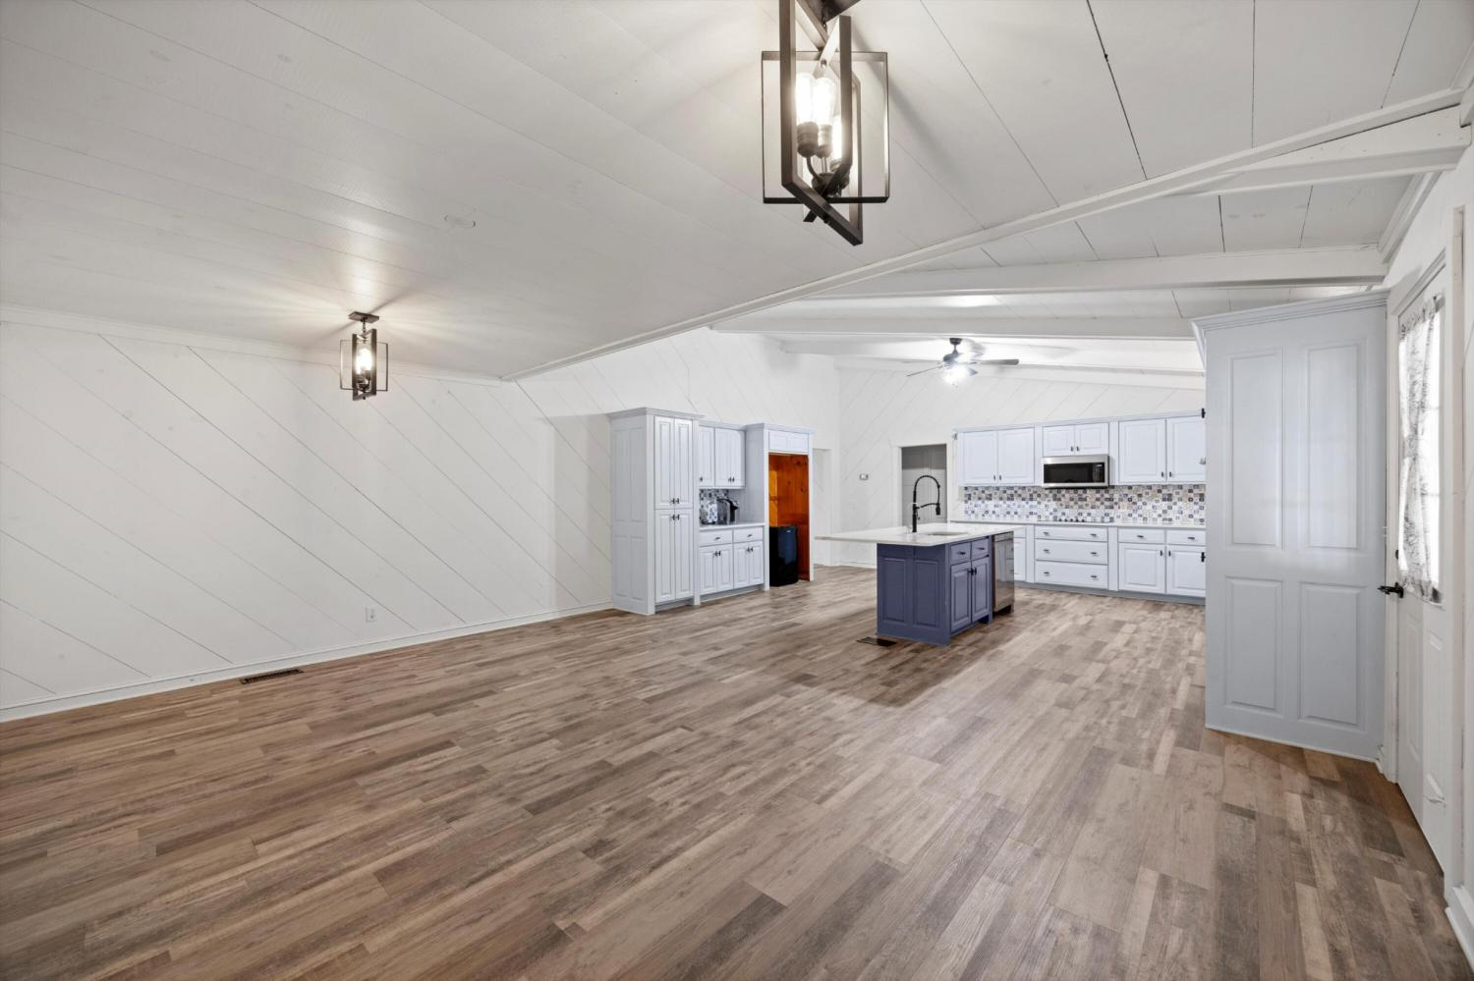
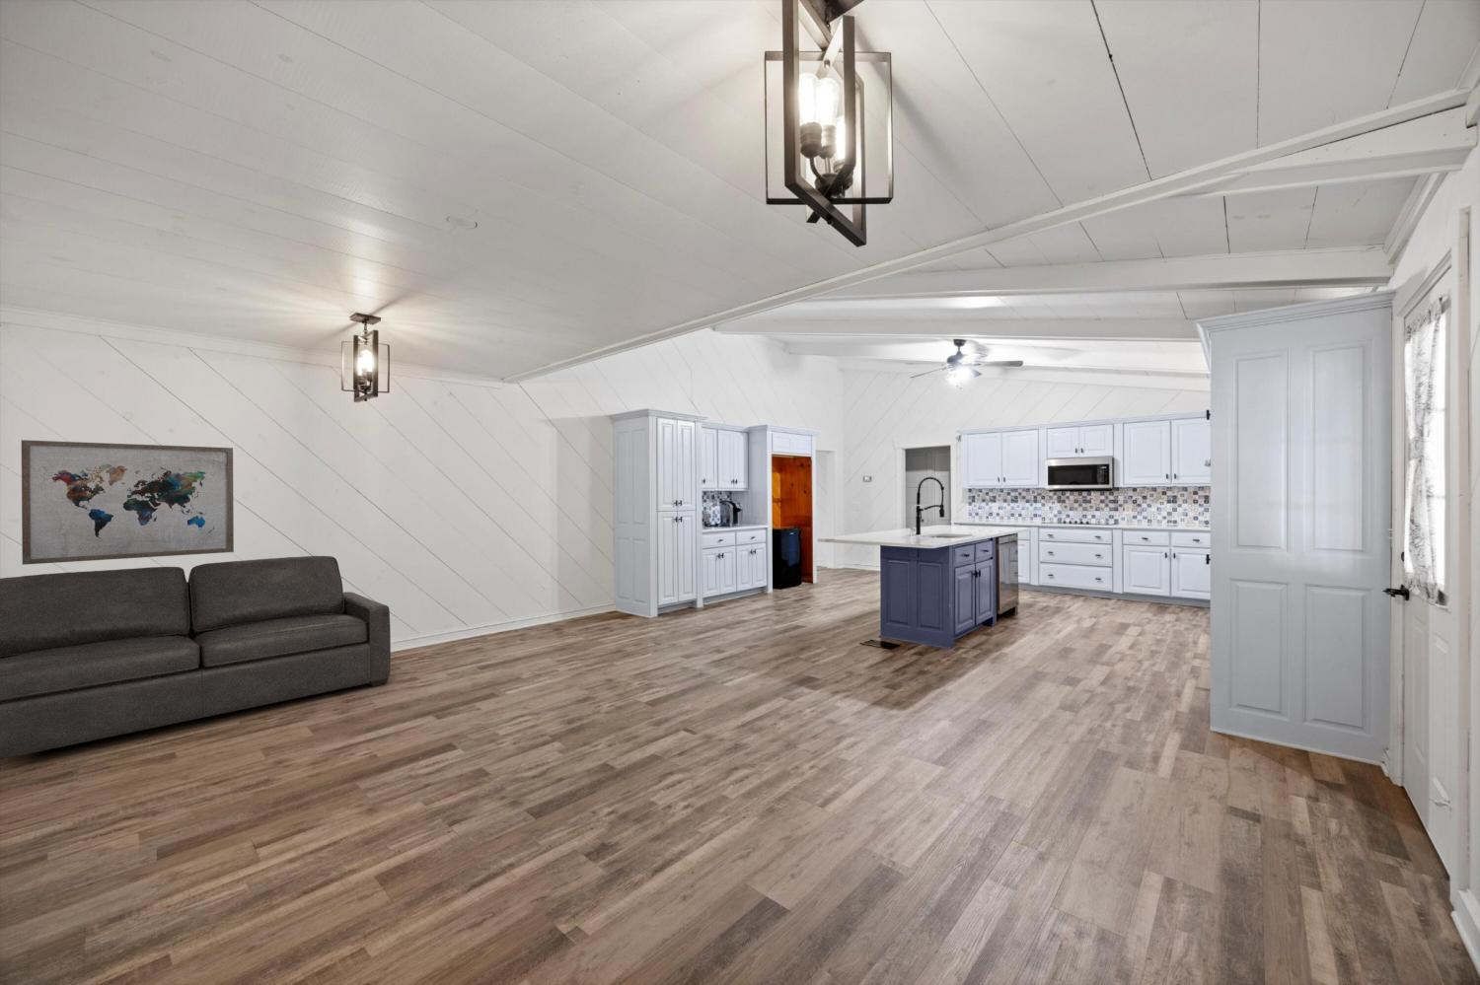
+ wall art (136, 501)
+ sofa (194, 638)
